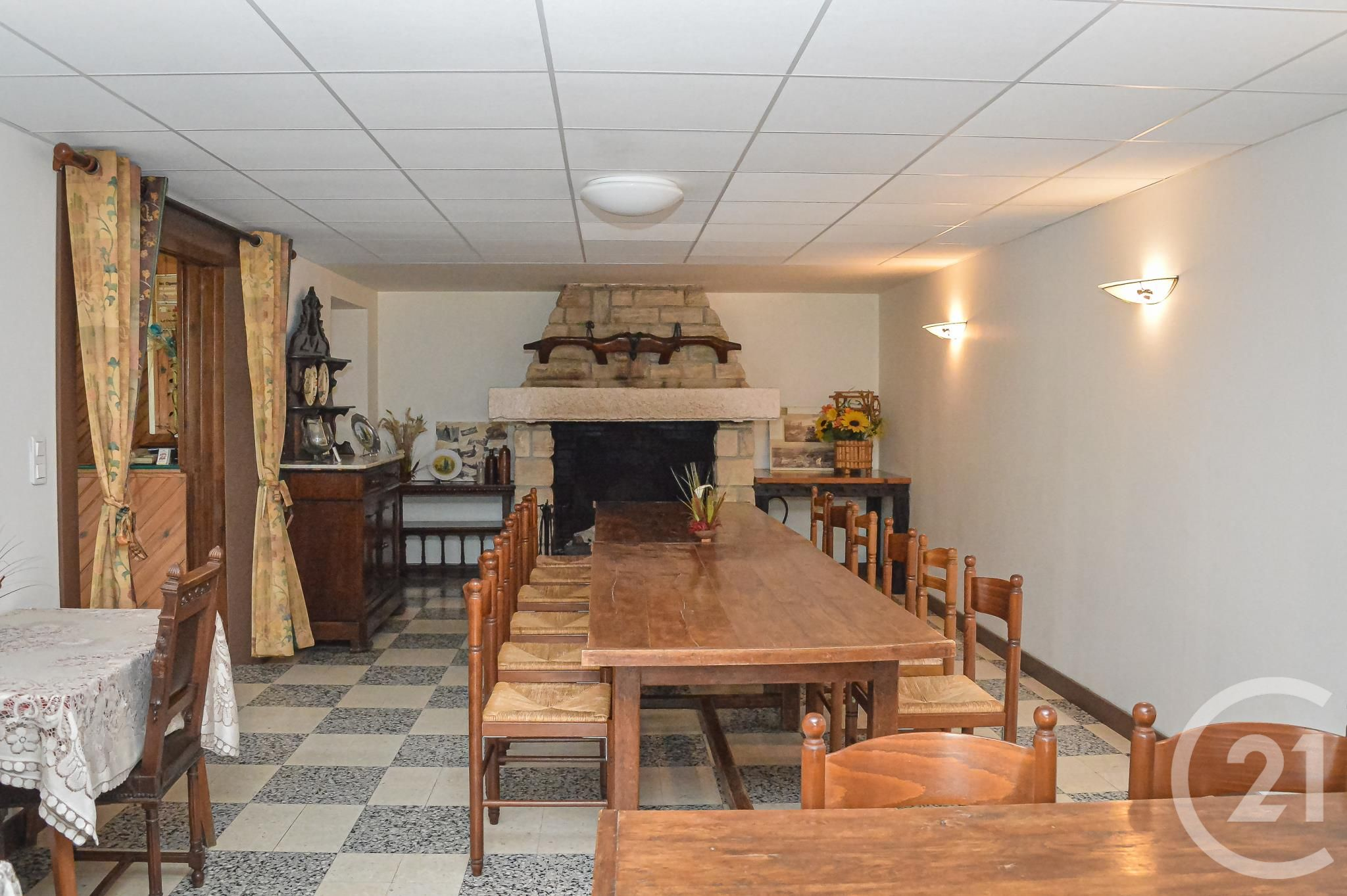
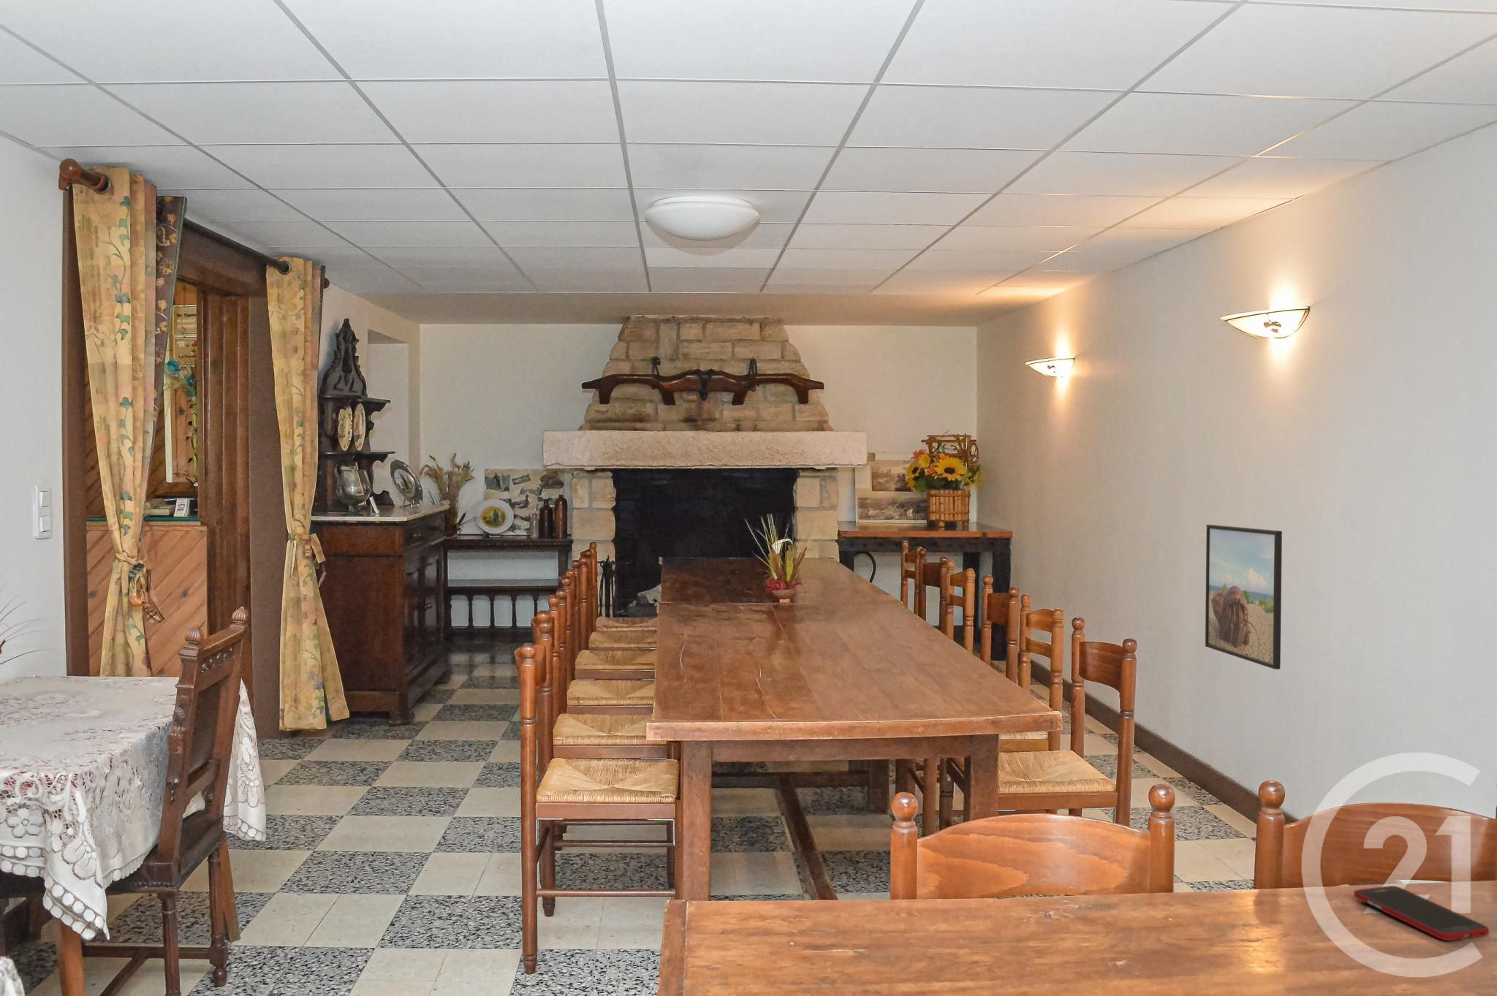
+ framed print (1240, 591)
+ cell phone (1418, 912)
